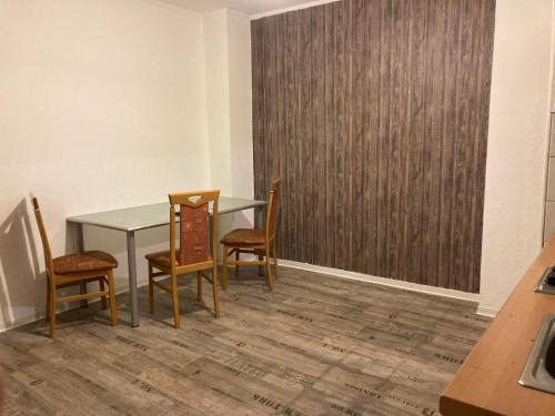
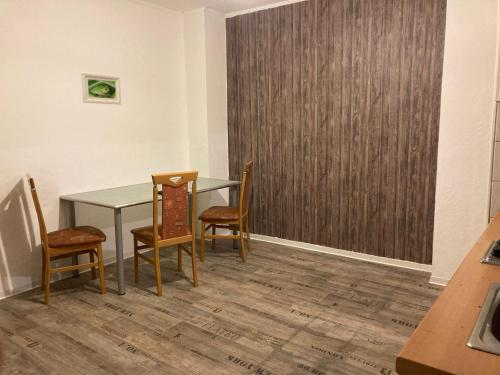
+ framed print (101, 88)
